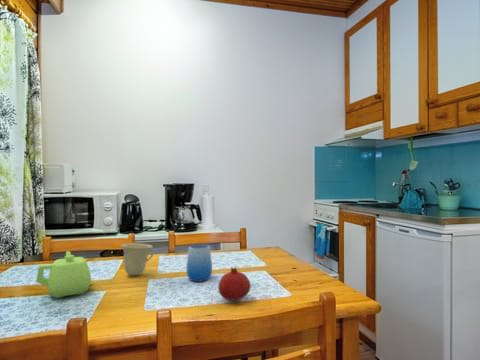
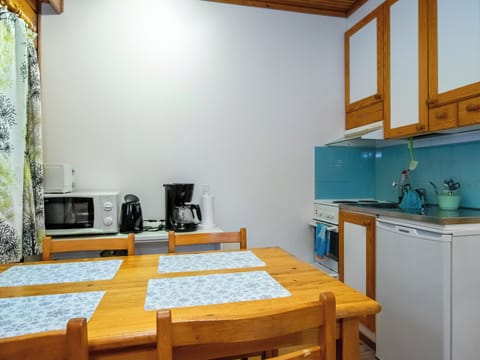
- cup (137, 258)
- cup (199, 262)
- fruit (234, 283)
- teapot (64, 272)
